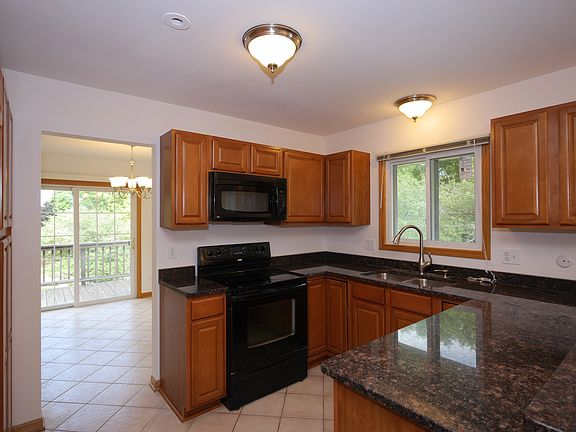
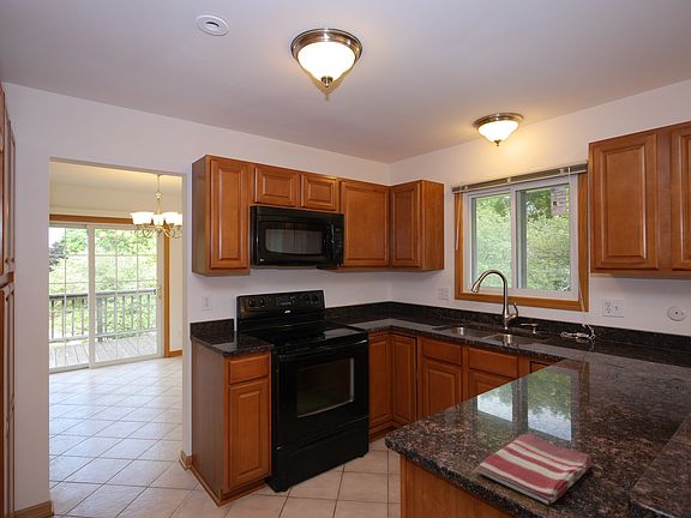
+ dish towel (534, 463)
